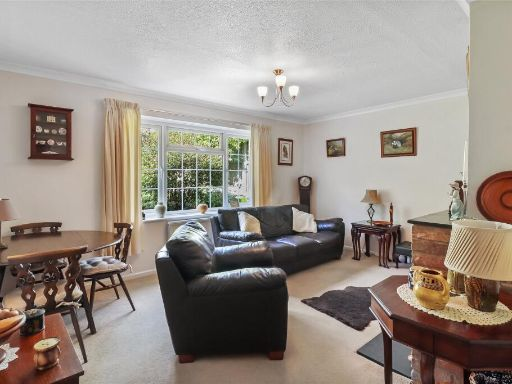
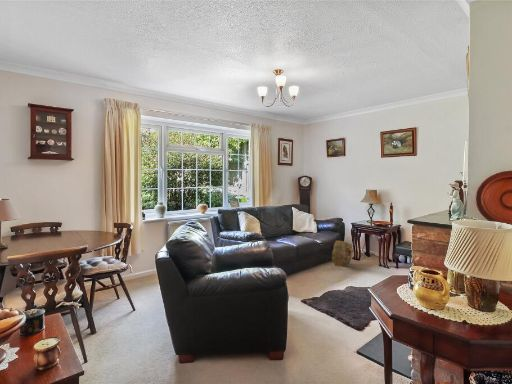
+ woven basket (340, 255)
